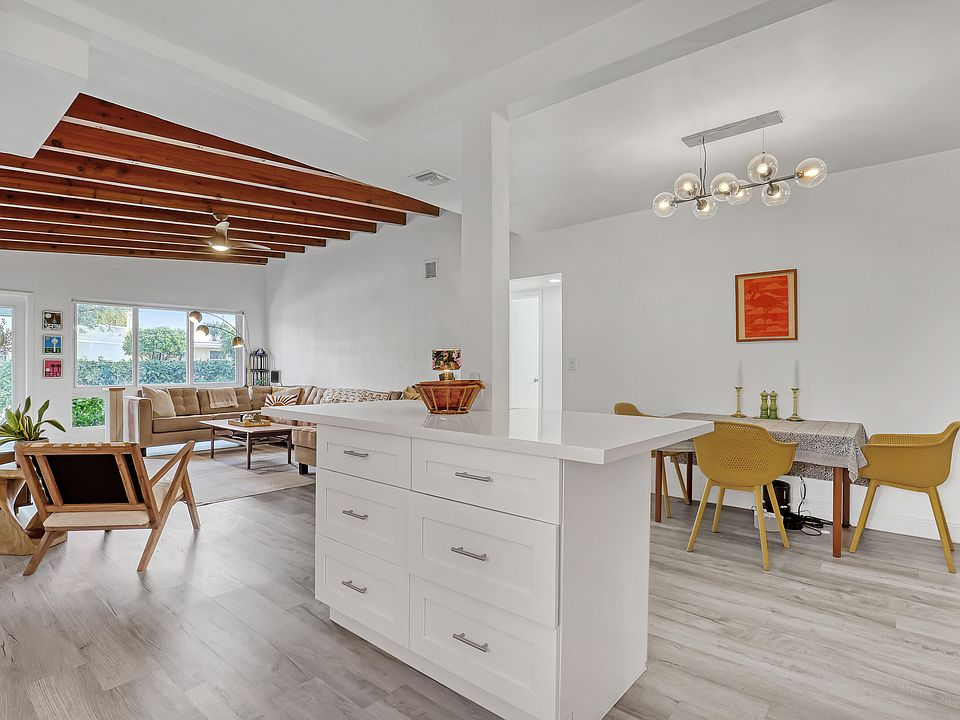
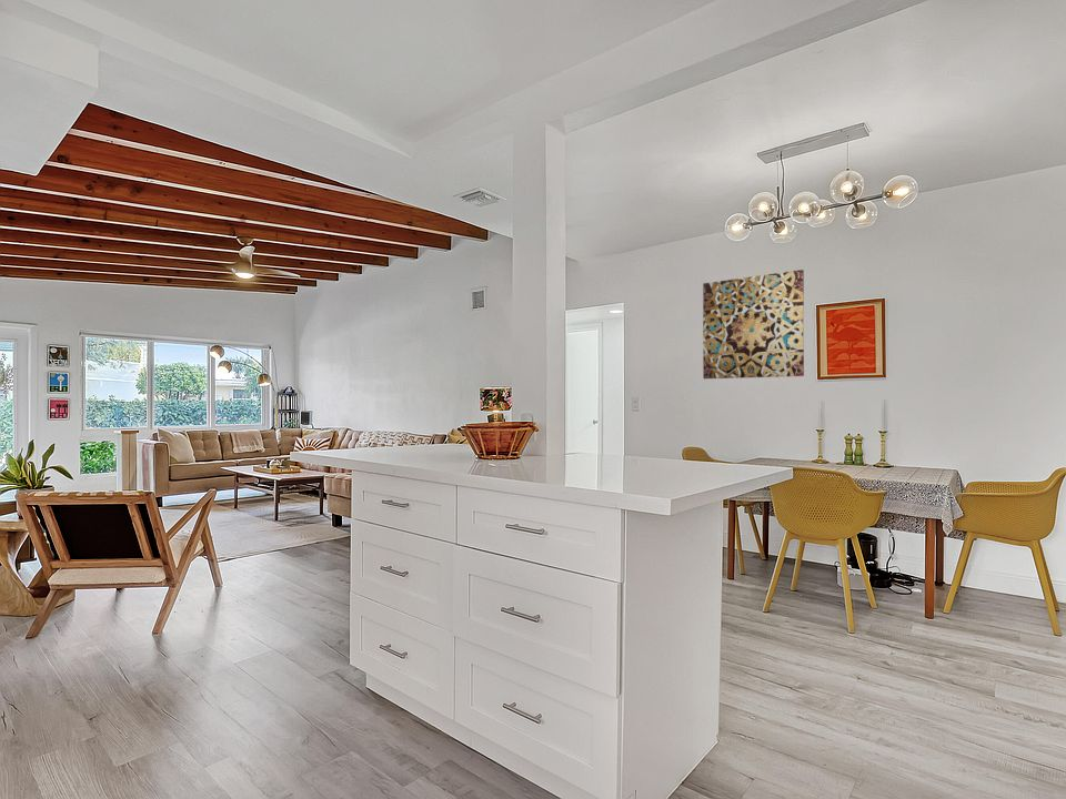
+ wall art (751, 326)
